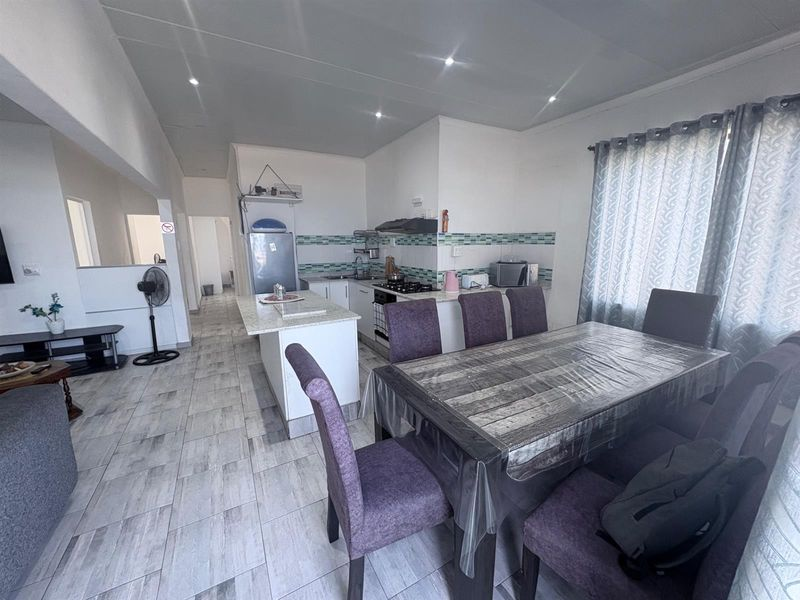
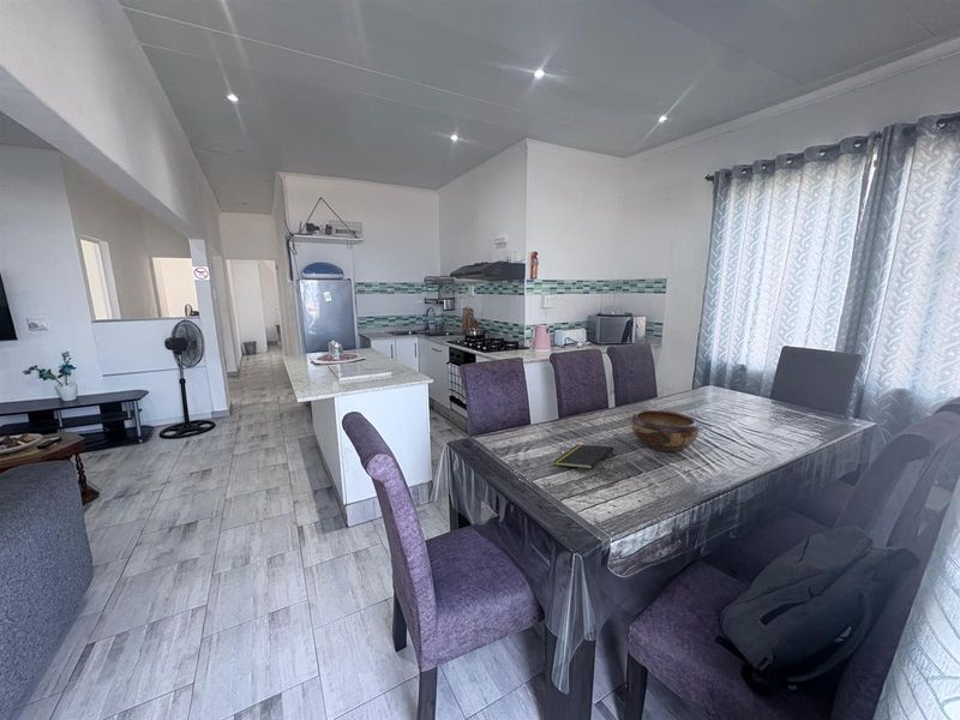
+ decorative bowl (662, 431)
+ notepad (583, 455)
